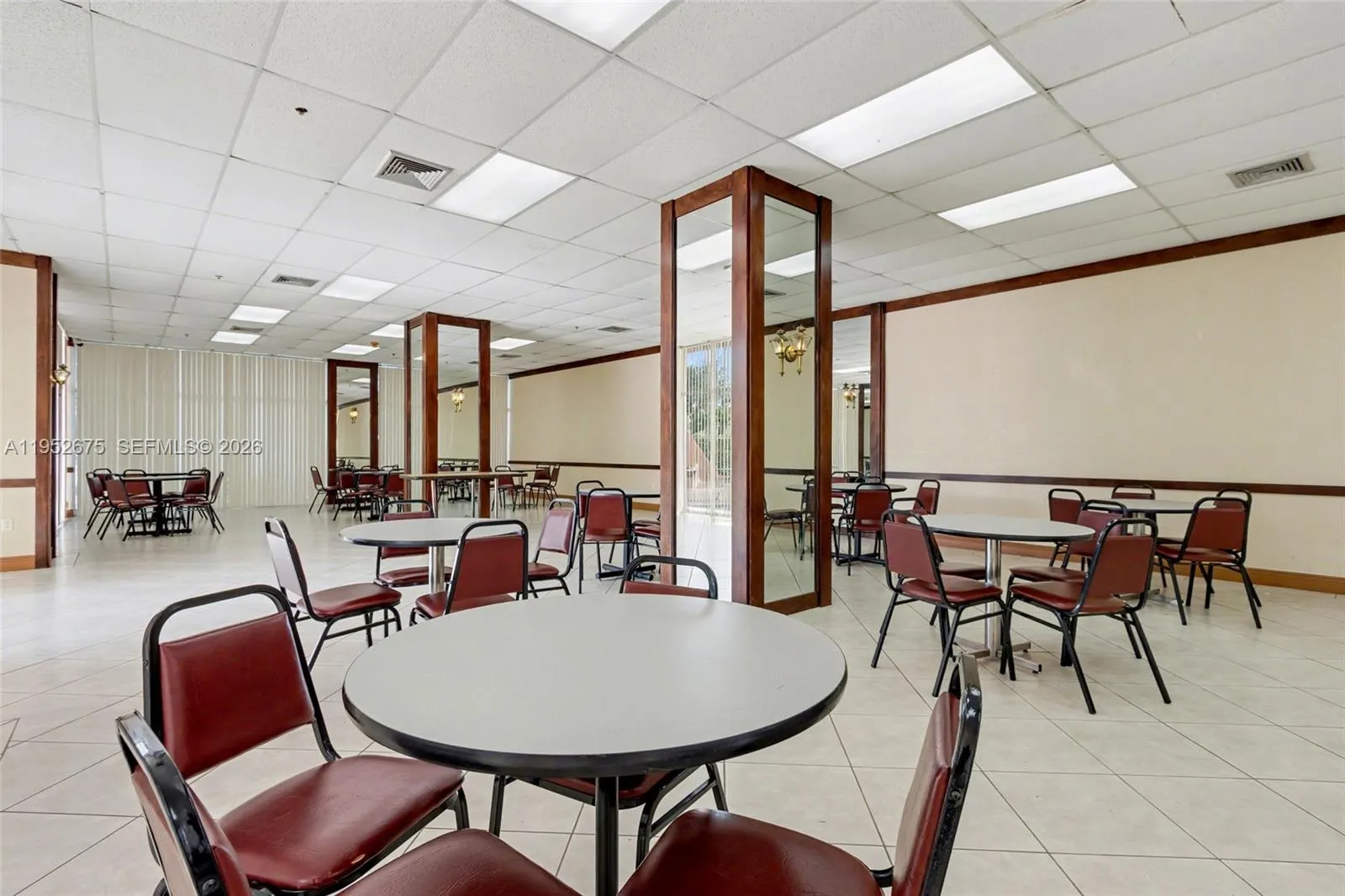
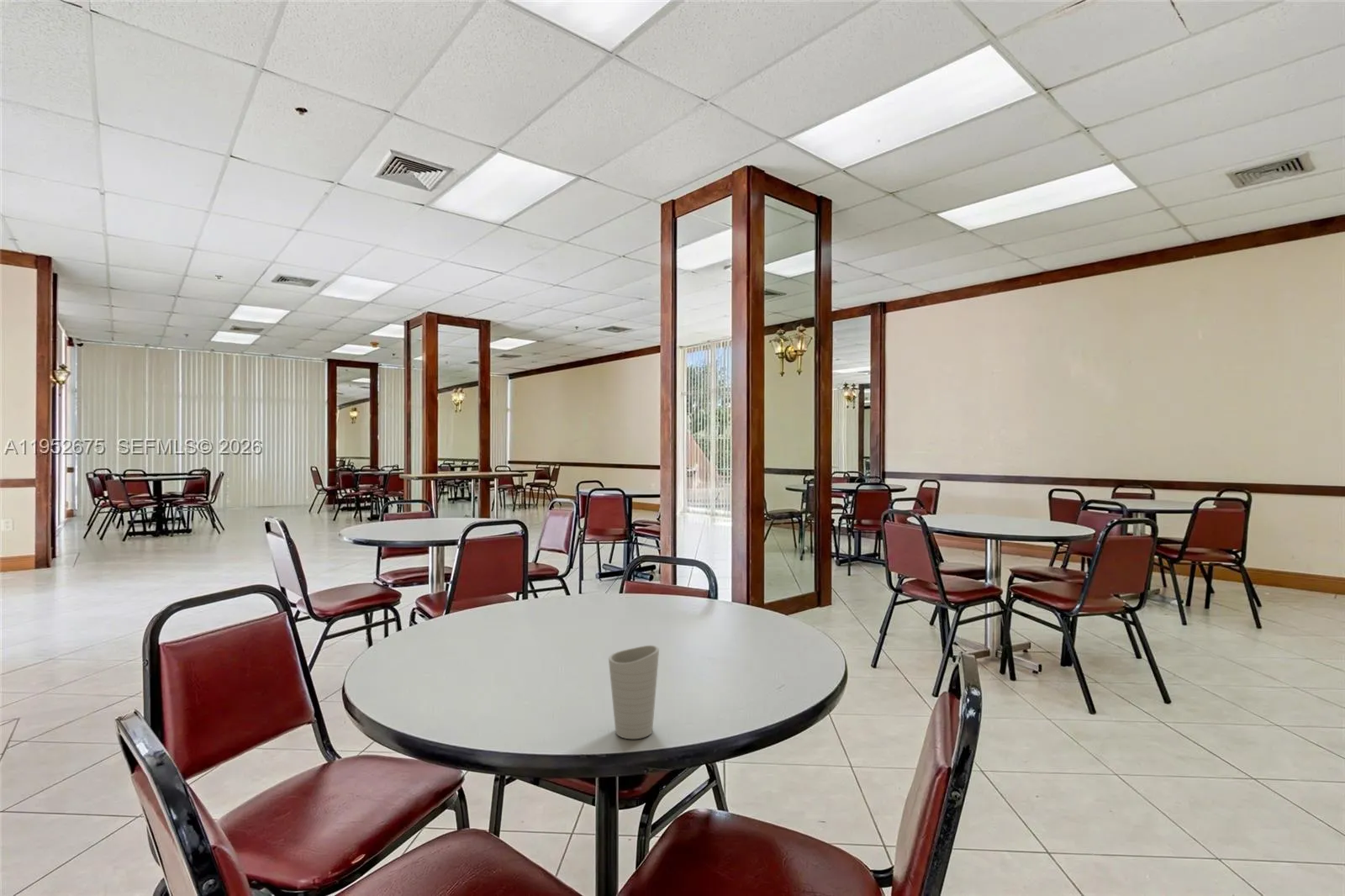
+ cup (634, 689)
